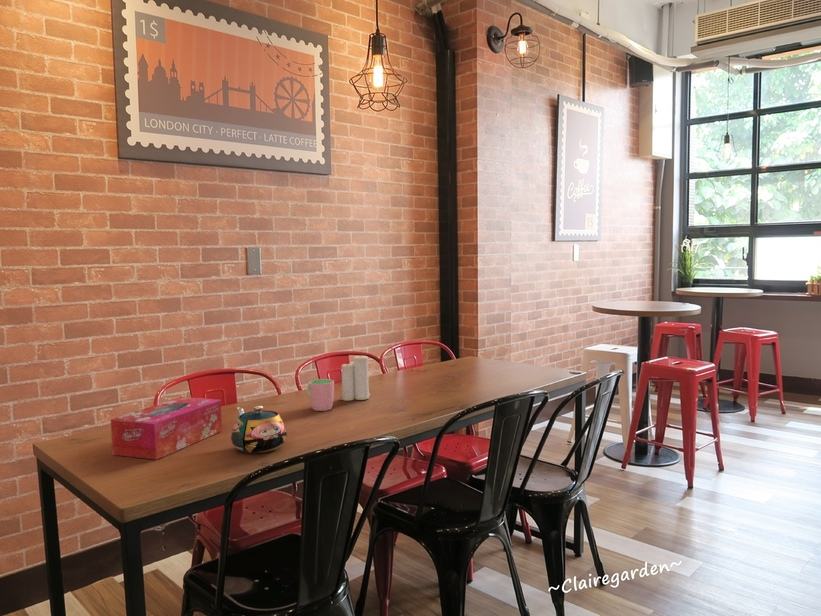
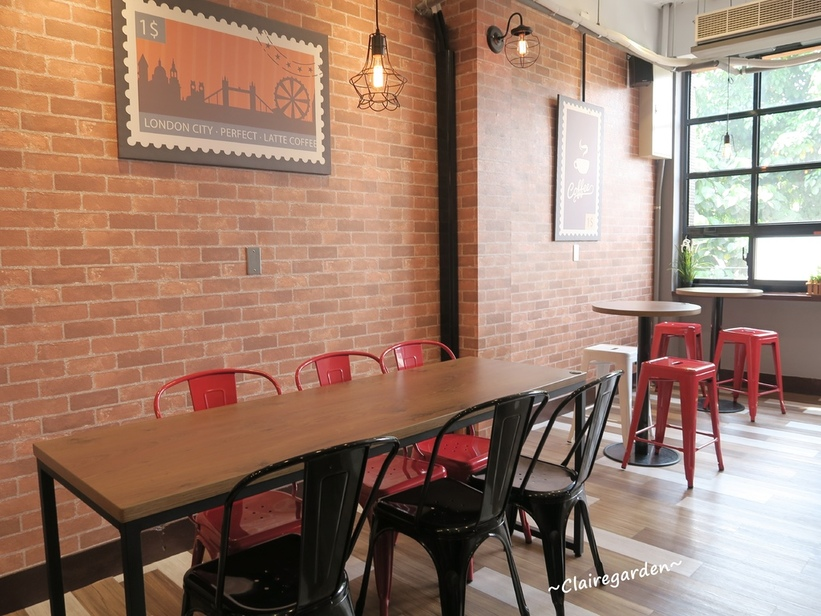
- teapot (257, 426)
- candle (356, 374)
- cup (319, 394)
- tissue box (169, 425)
